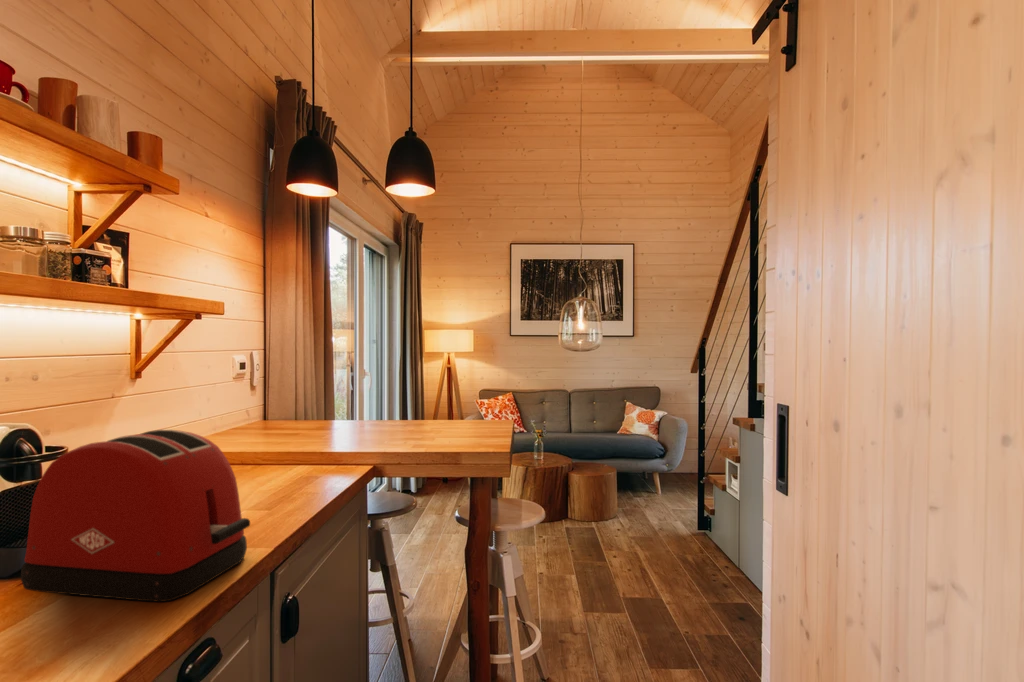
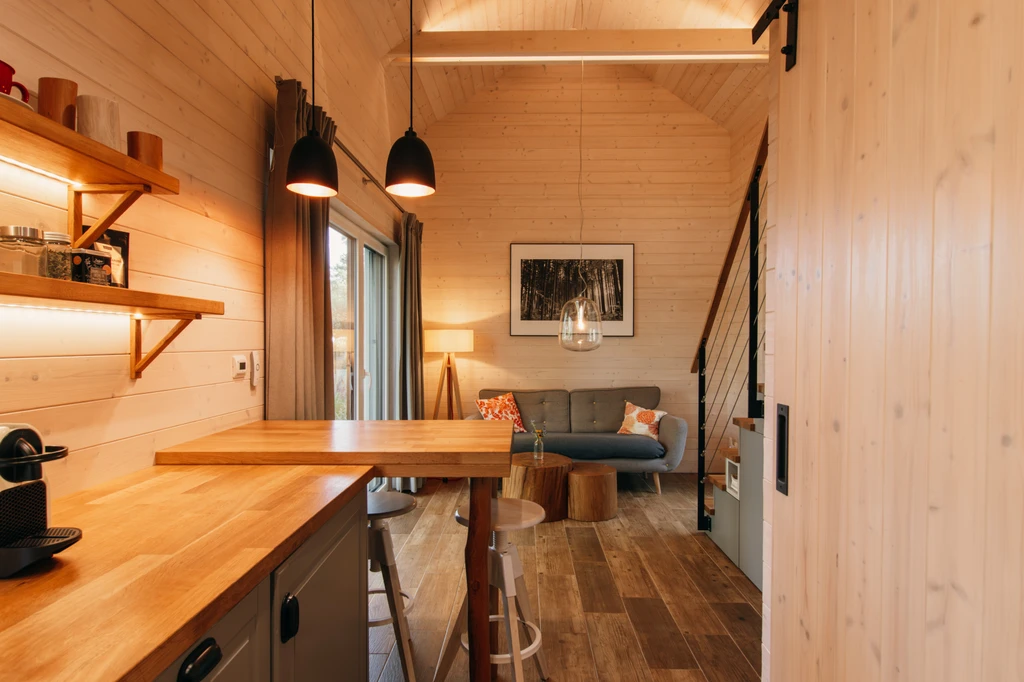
- toaster (140, 503)
